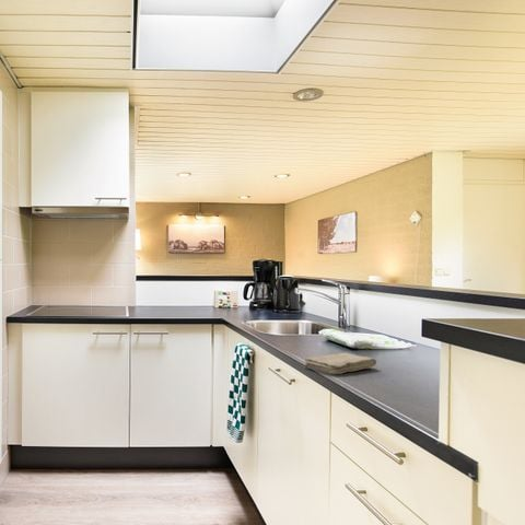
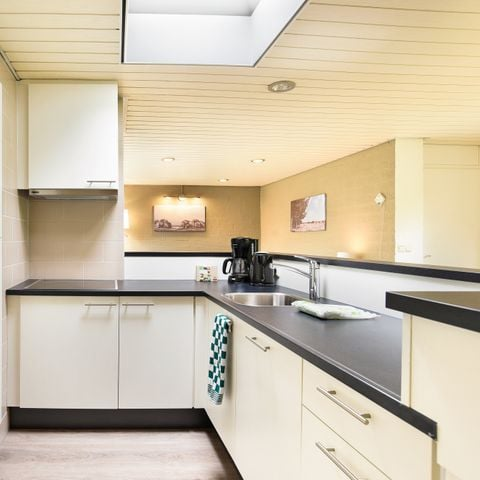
- washcloth (339, 362)
